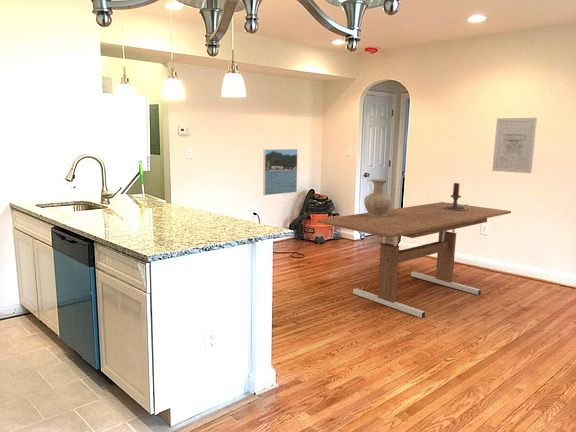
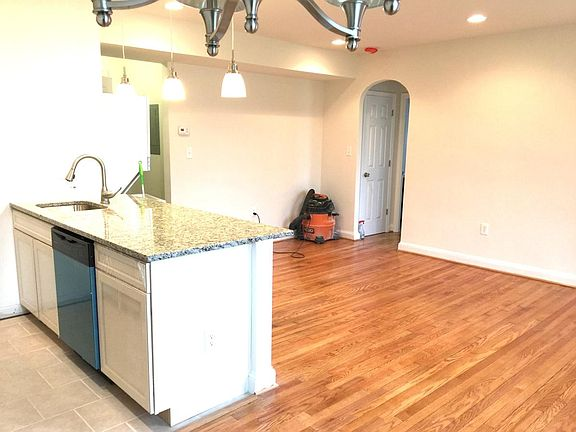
- wall art (513, 145)
- vase (378, 197)
- dining table (419, 255)
- candle holder (458, 196)
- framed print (280, 171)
